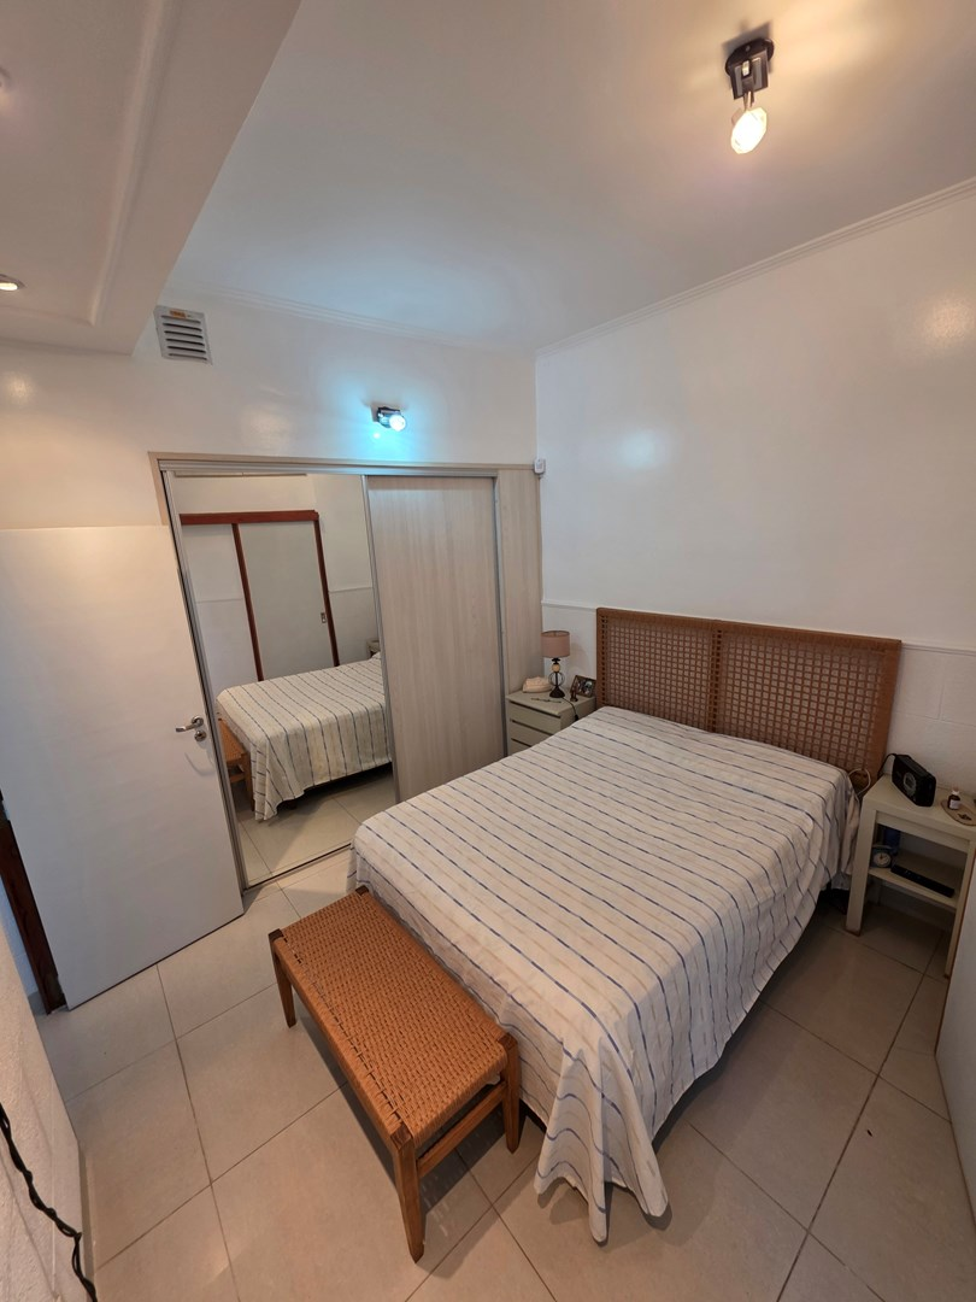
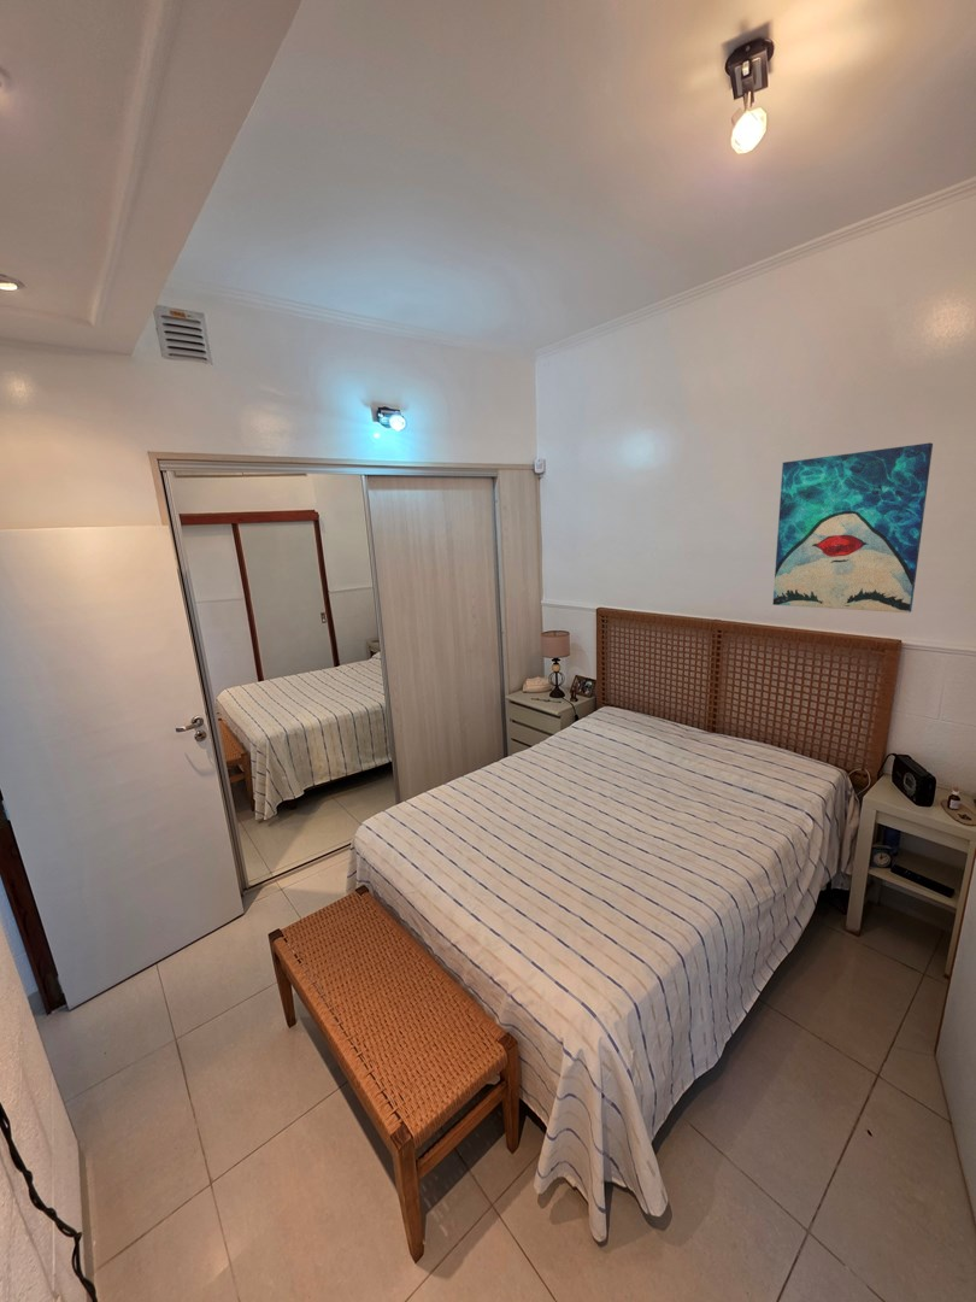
+ wall art (843, 533)
